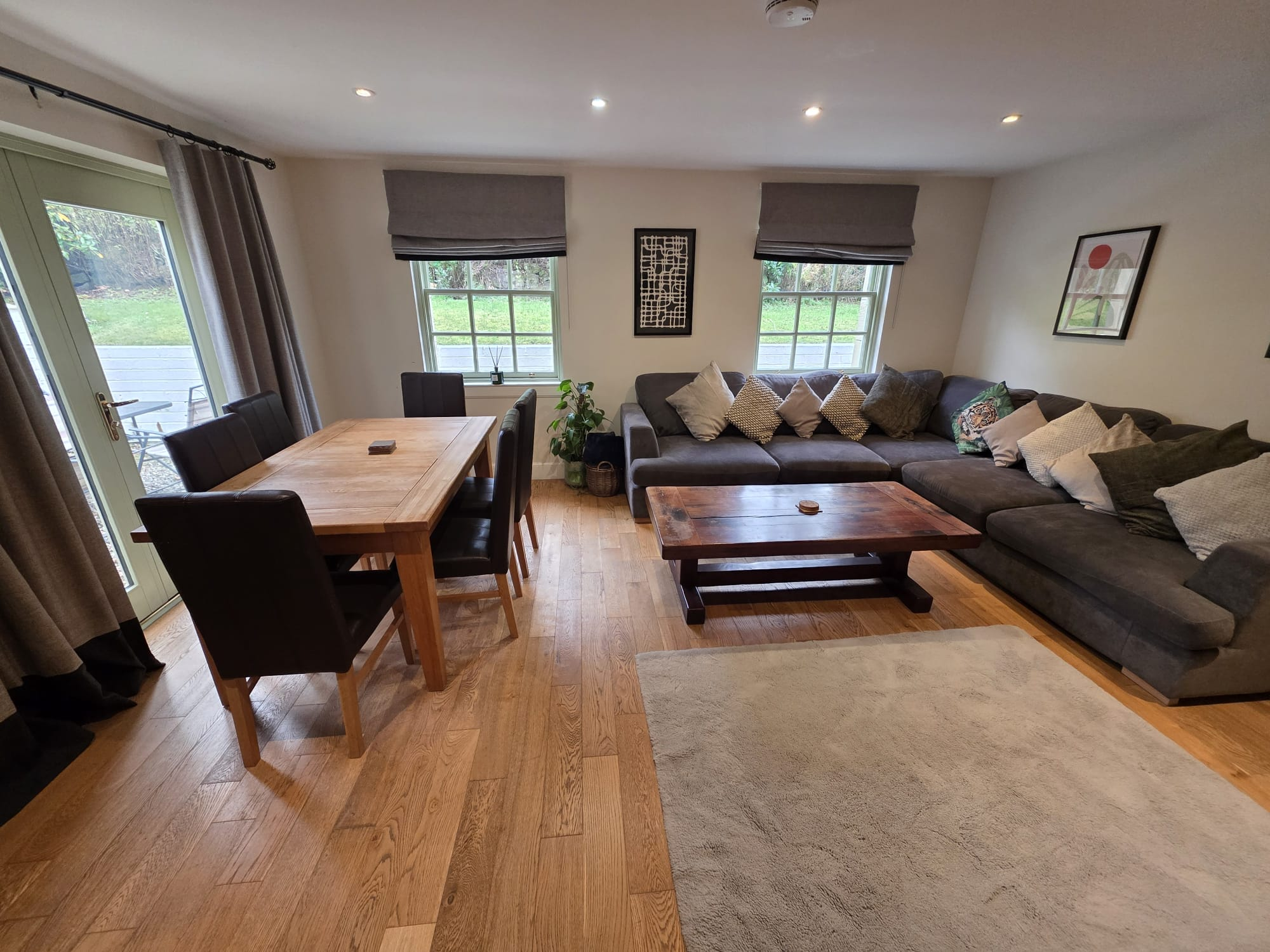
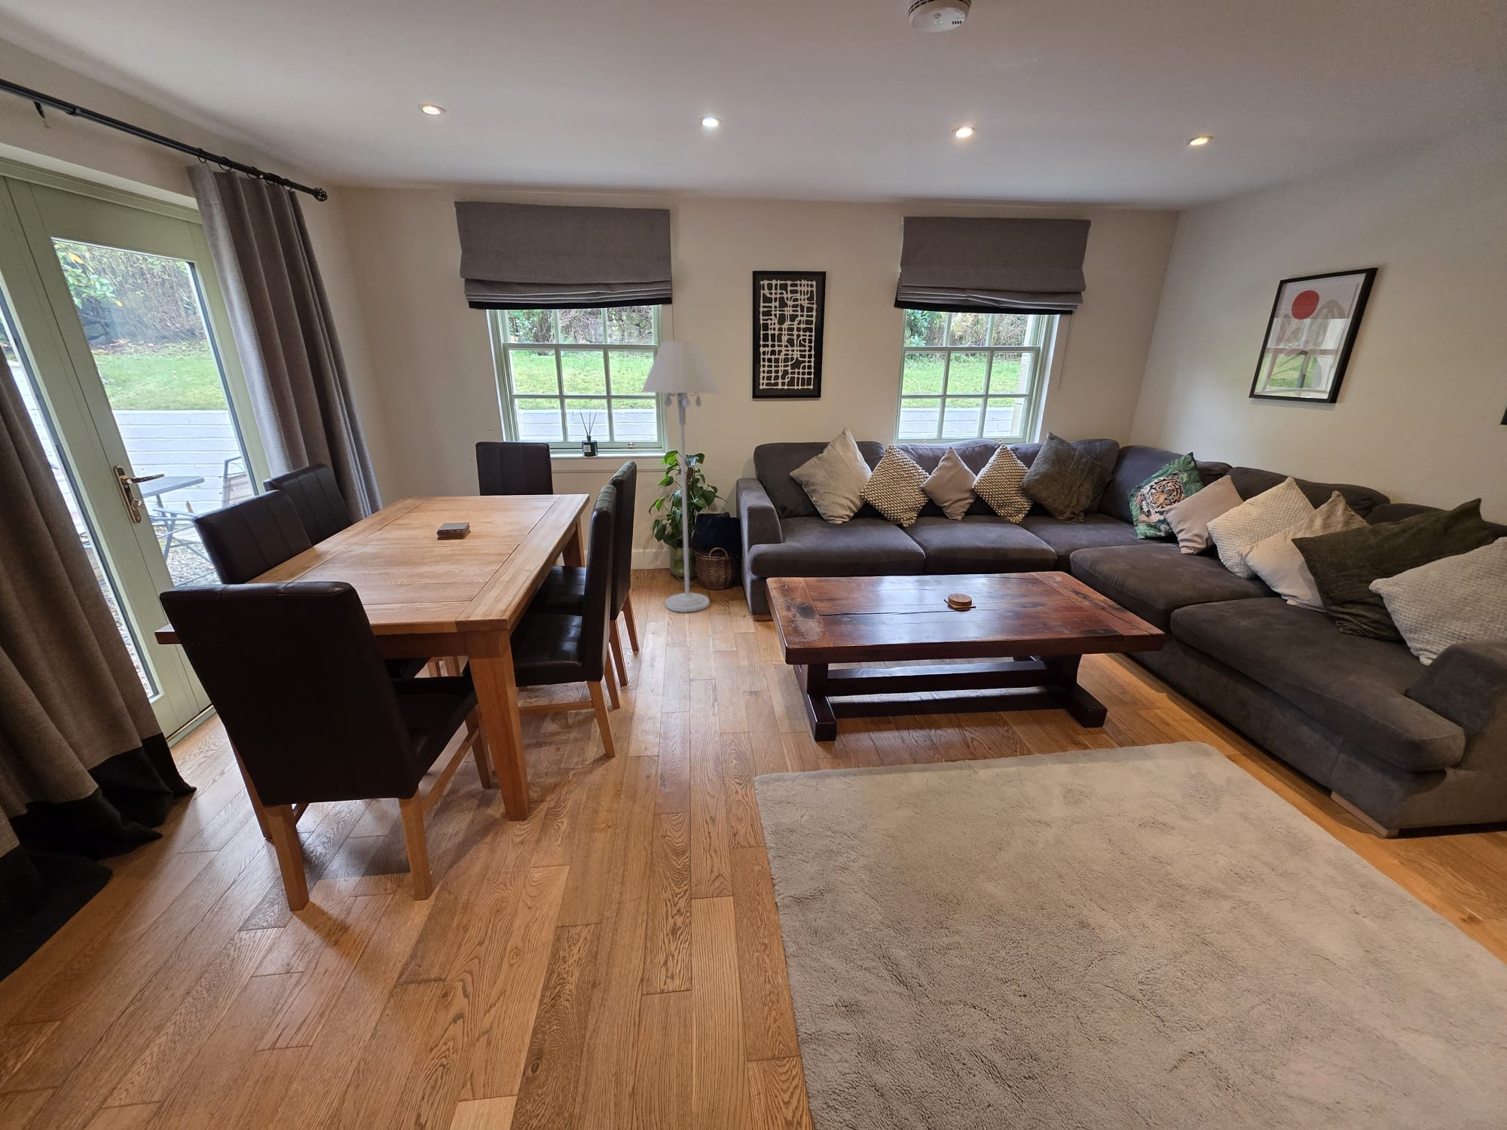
+ floor lamp (683, 482)
